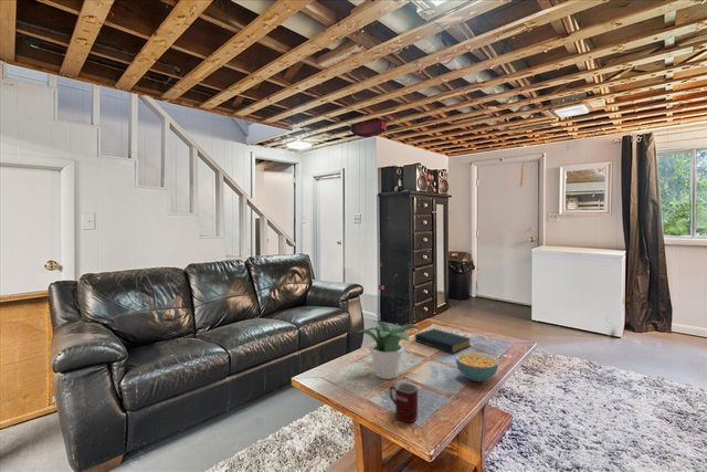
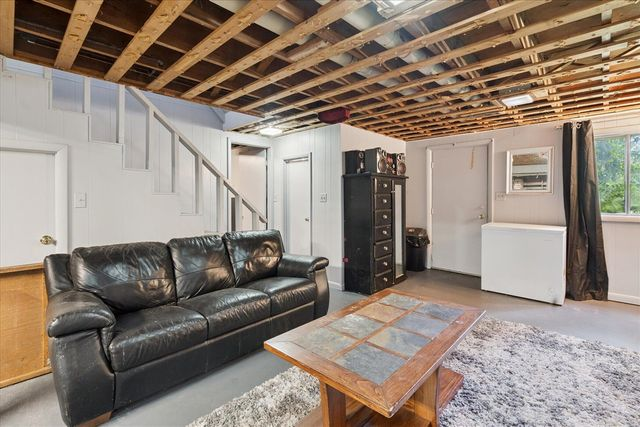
- hardback book (442, 339)
- potted plant (390, 350)
- mug (402, 400)
- cereal bowl (476, 369)
